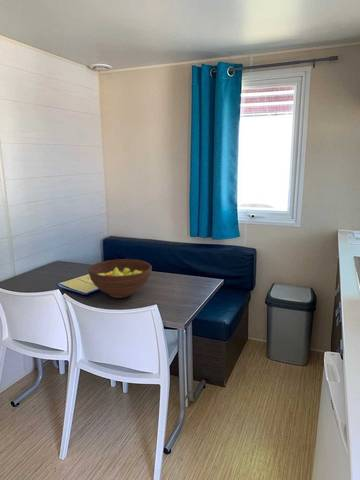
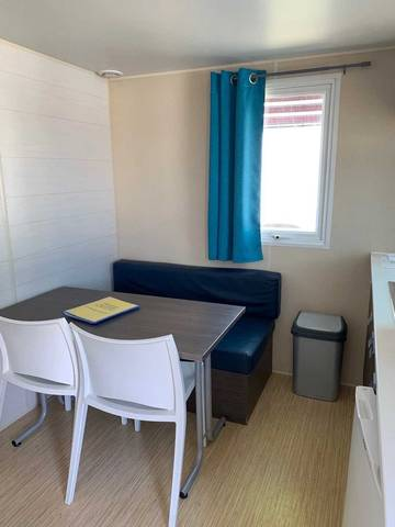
- fruit bowl (120, 280)
